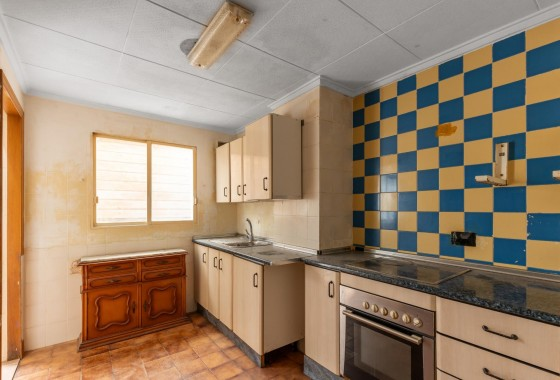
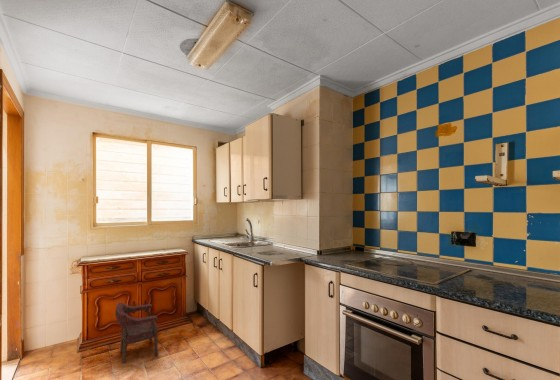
+ stool (138, 327)
